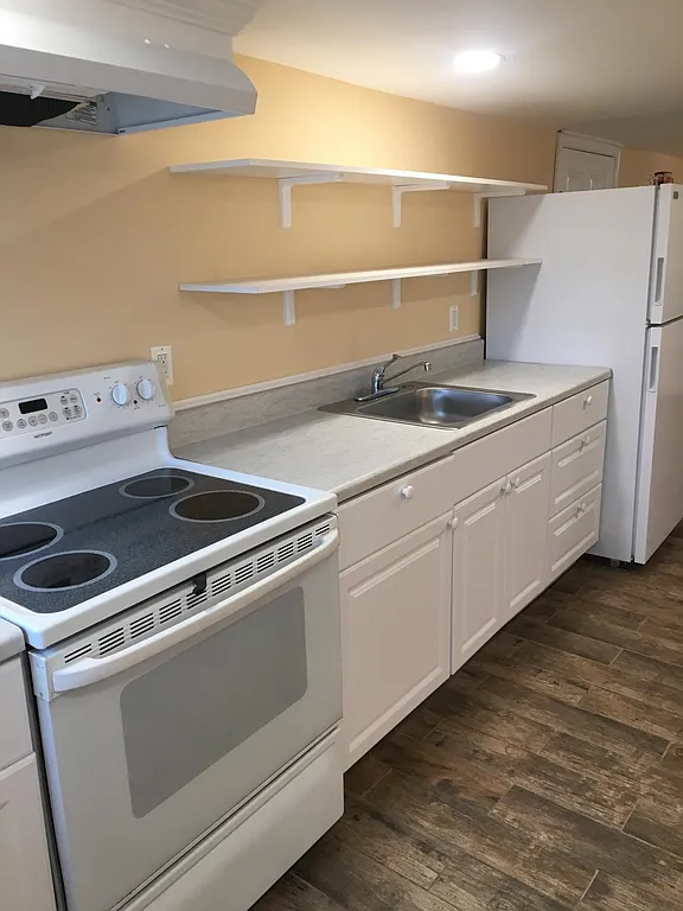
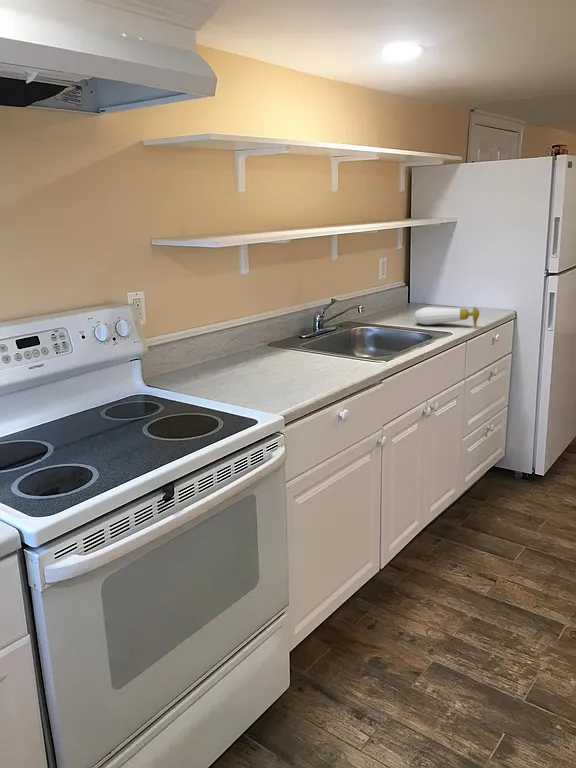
+ soap bottle (446, 316)
